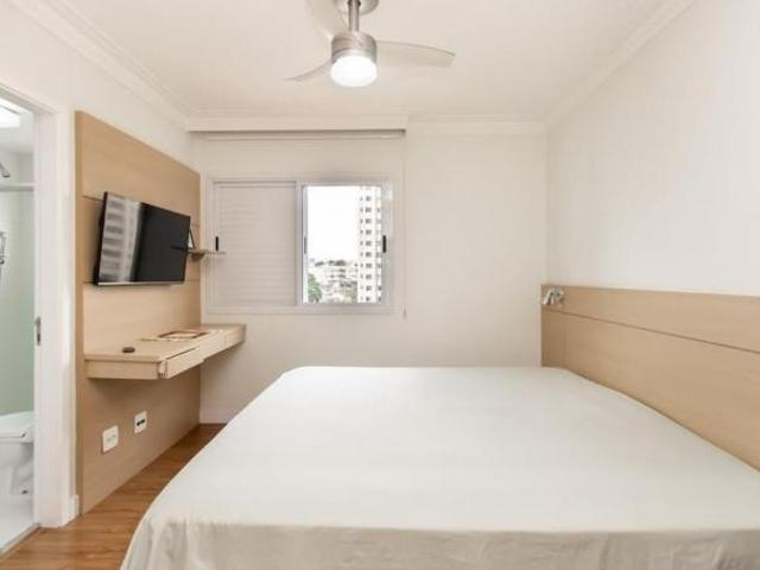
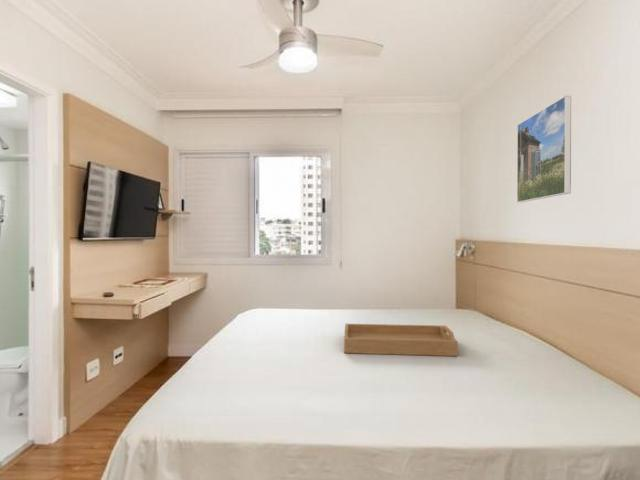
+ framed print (541, 155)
+ serving tray (396, 336)
